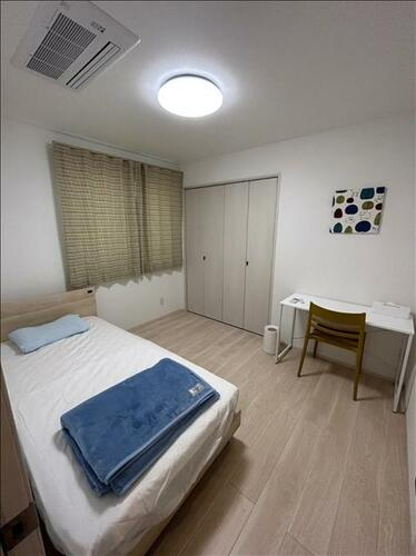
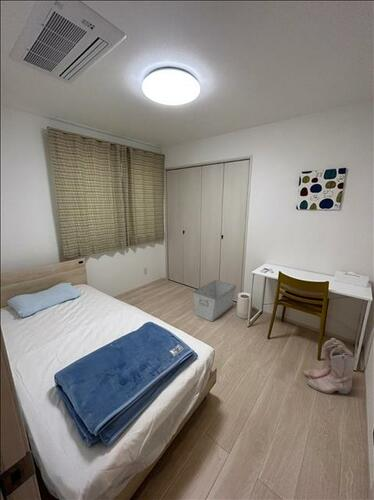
+ boots (328, 363)
+ storage bin (215, 299)
